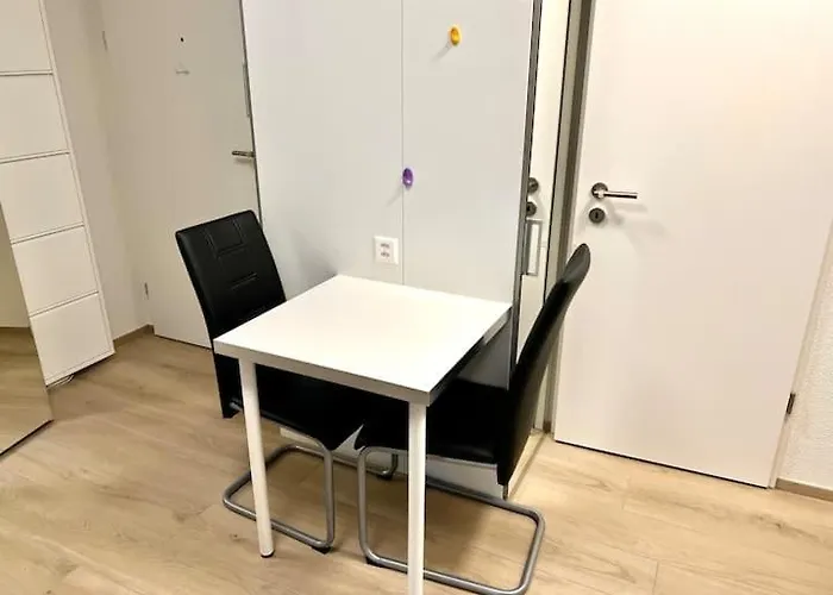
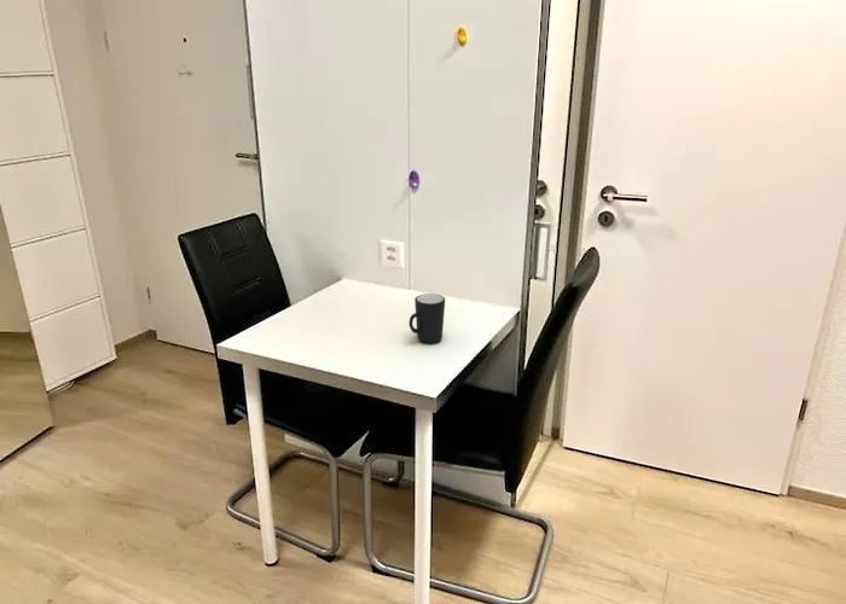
+ mug (425, 320)
